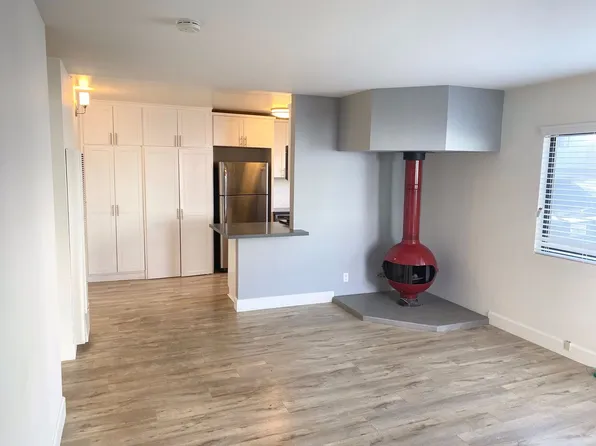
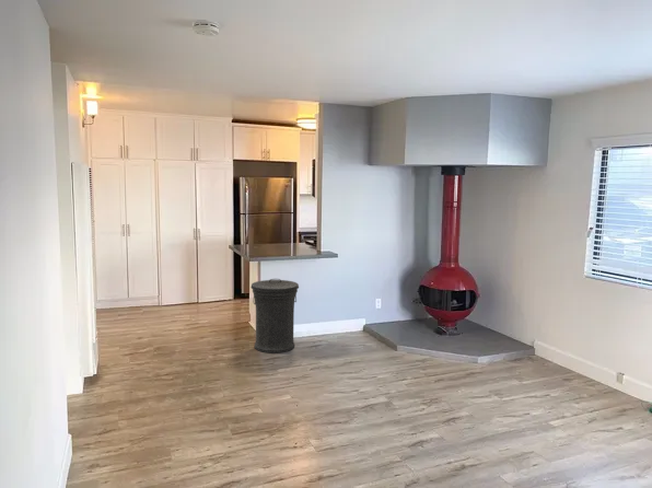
+ trash can (275, 312)
